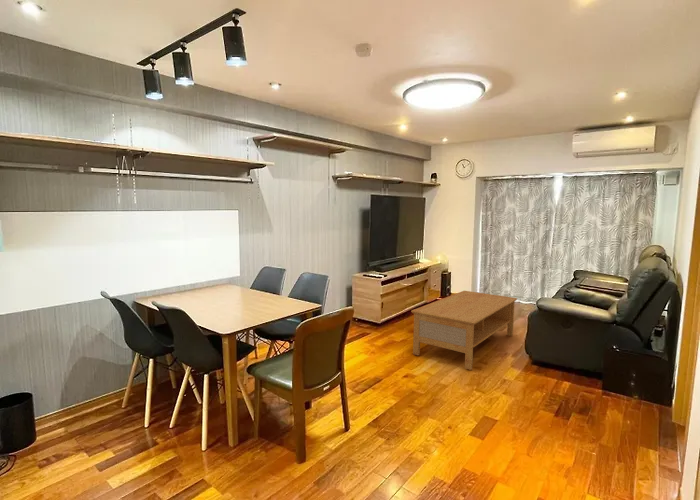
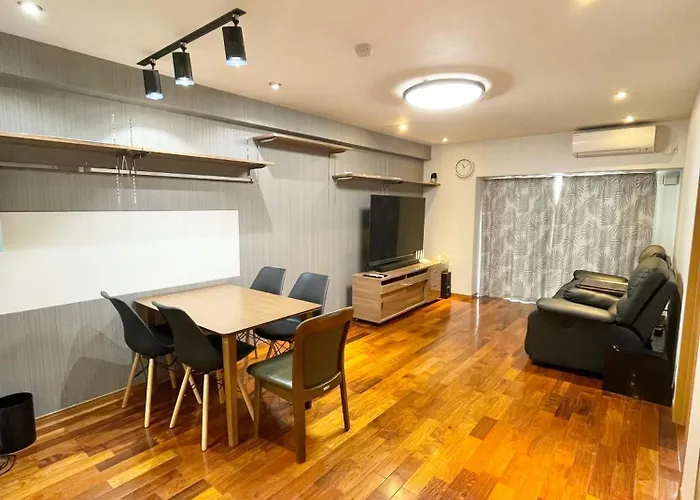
- coffee table (467, 324)
